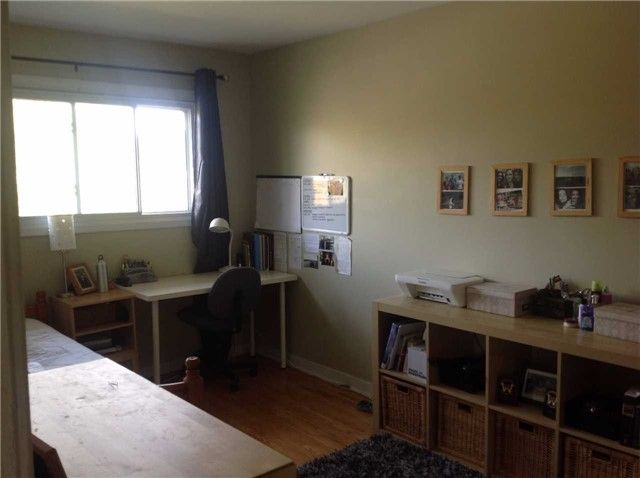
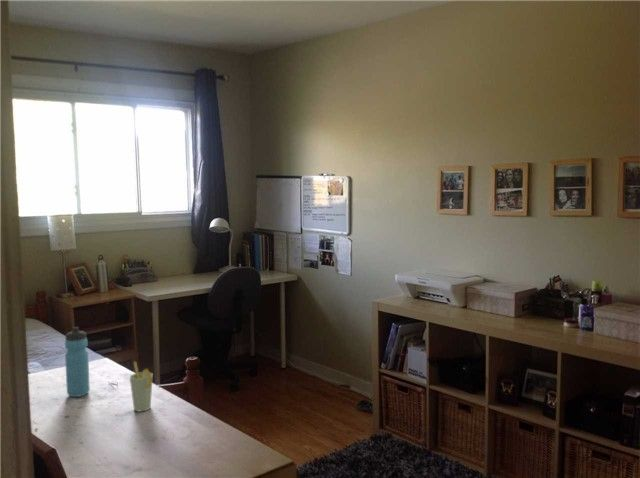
+ water bottle (77, 360)
+ cup (142, 387)
